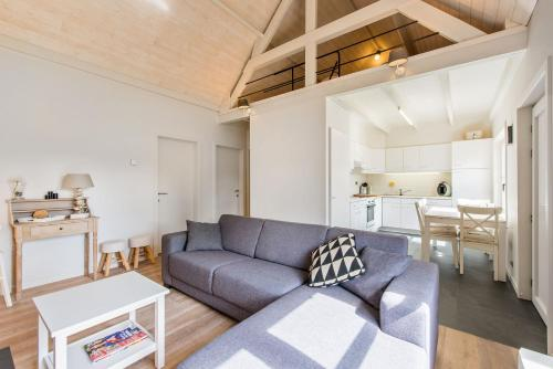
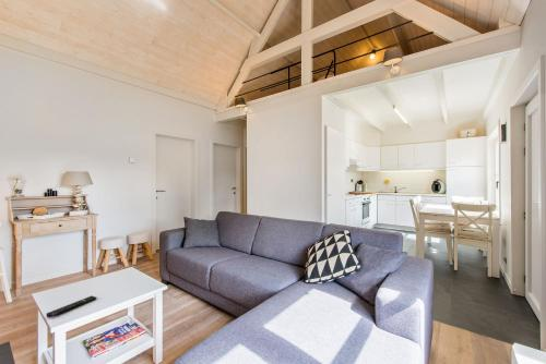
+ remote control (72, 305)
